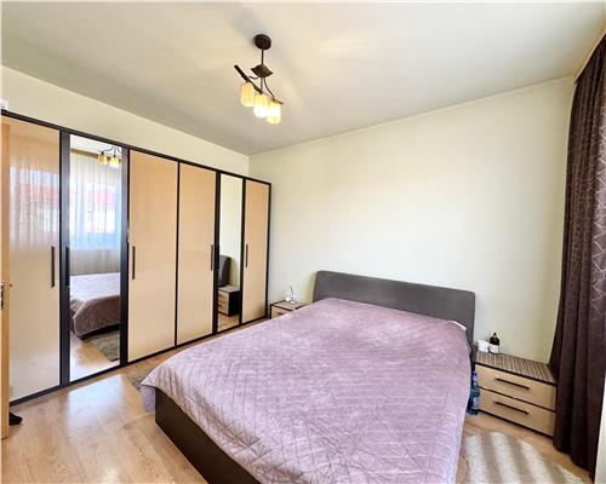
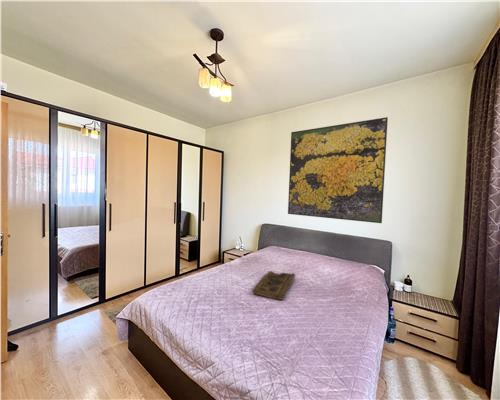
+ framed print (331, 172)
+ decorative tray (275, 282)
